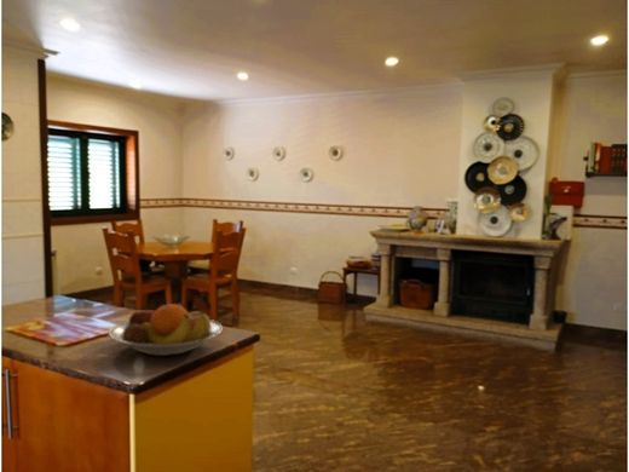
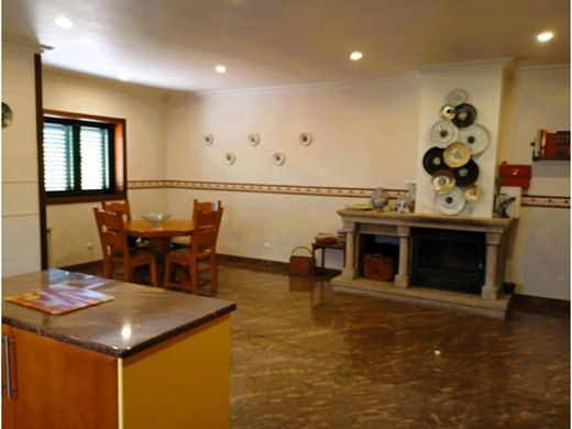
- fruit bowl (167, 324)
